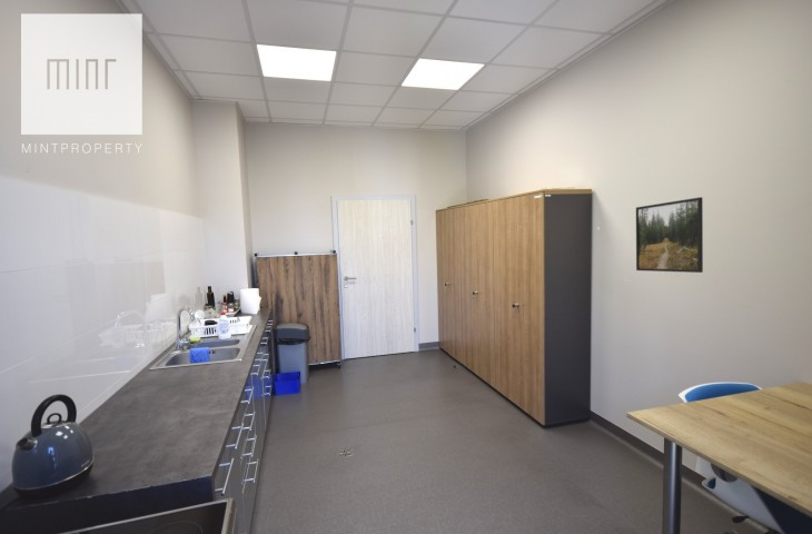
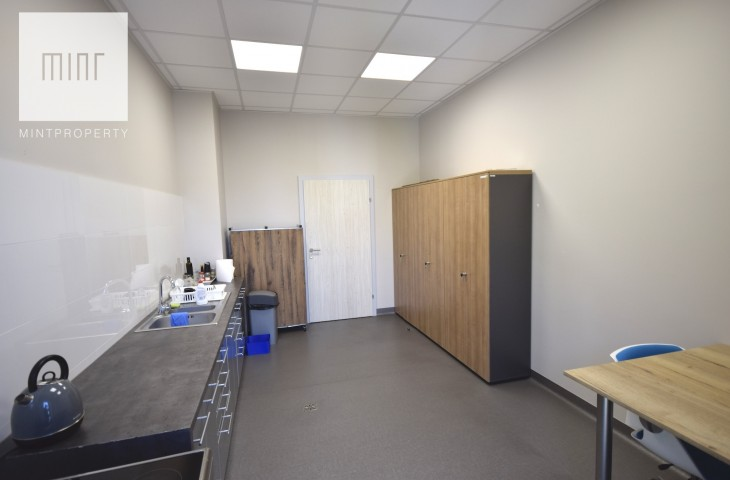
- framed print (666, 237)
